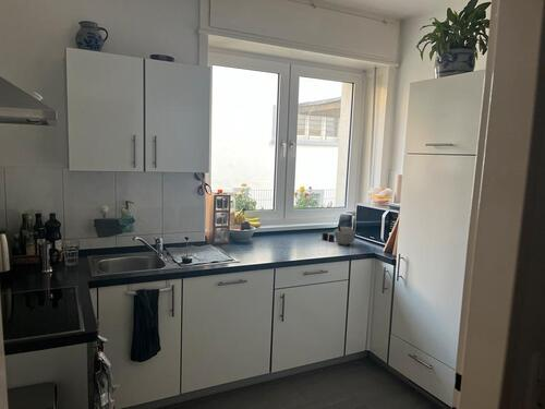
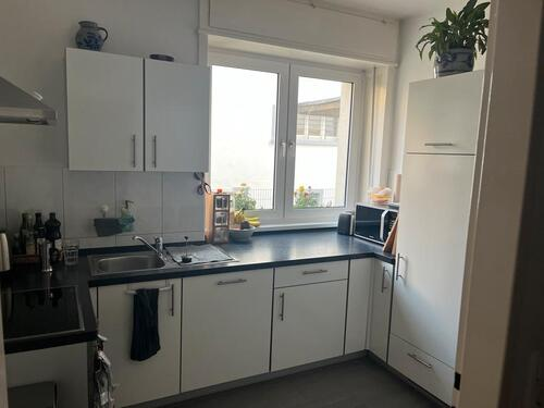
- kettle (337, 230)
